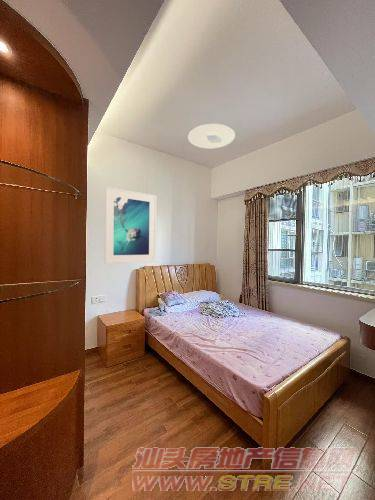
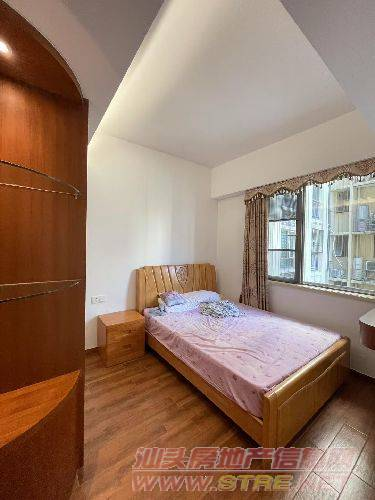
- ceiling light (211, 135)
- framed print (132, 227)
